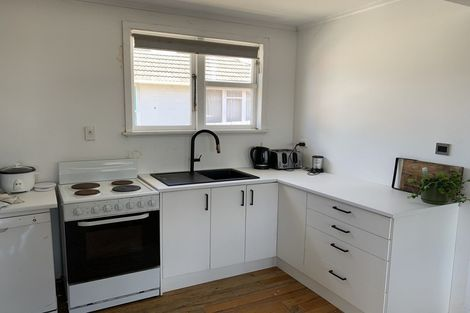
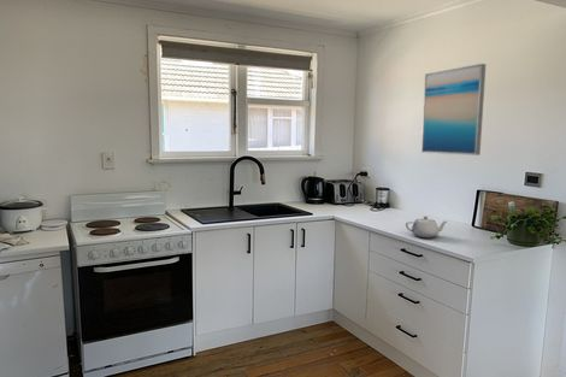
+ teapot (425, 225)
+ wall art (450, 112)
